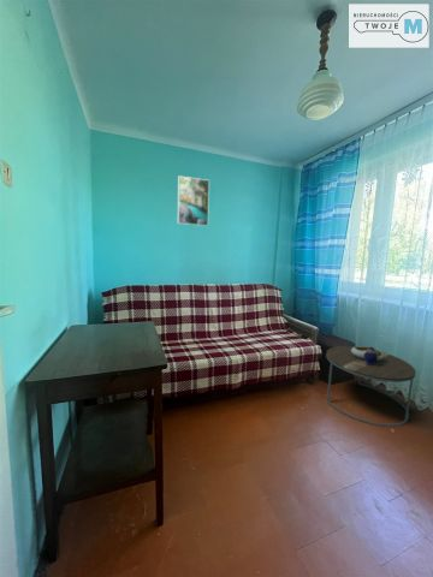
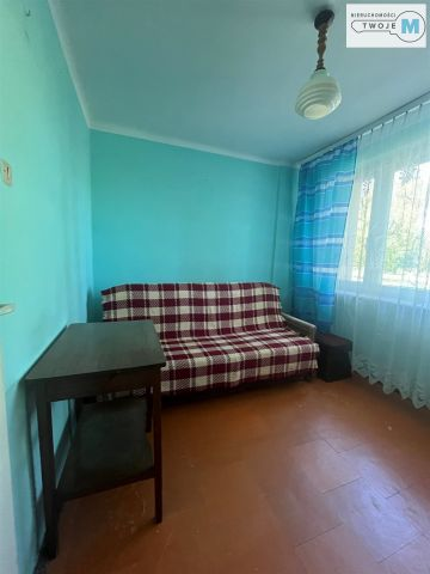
- side table (366, 373)
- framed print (192, 201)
